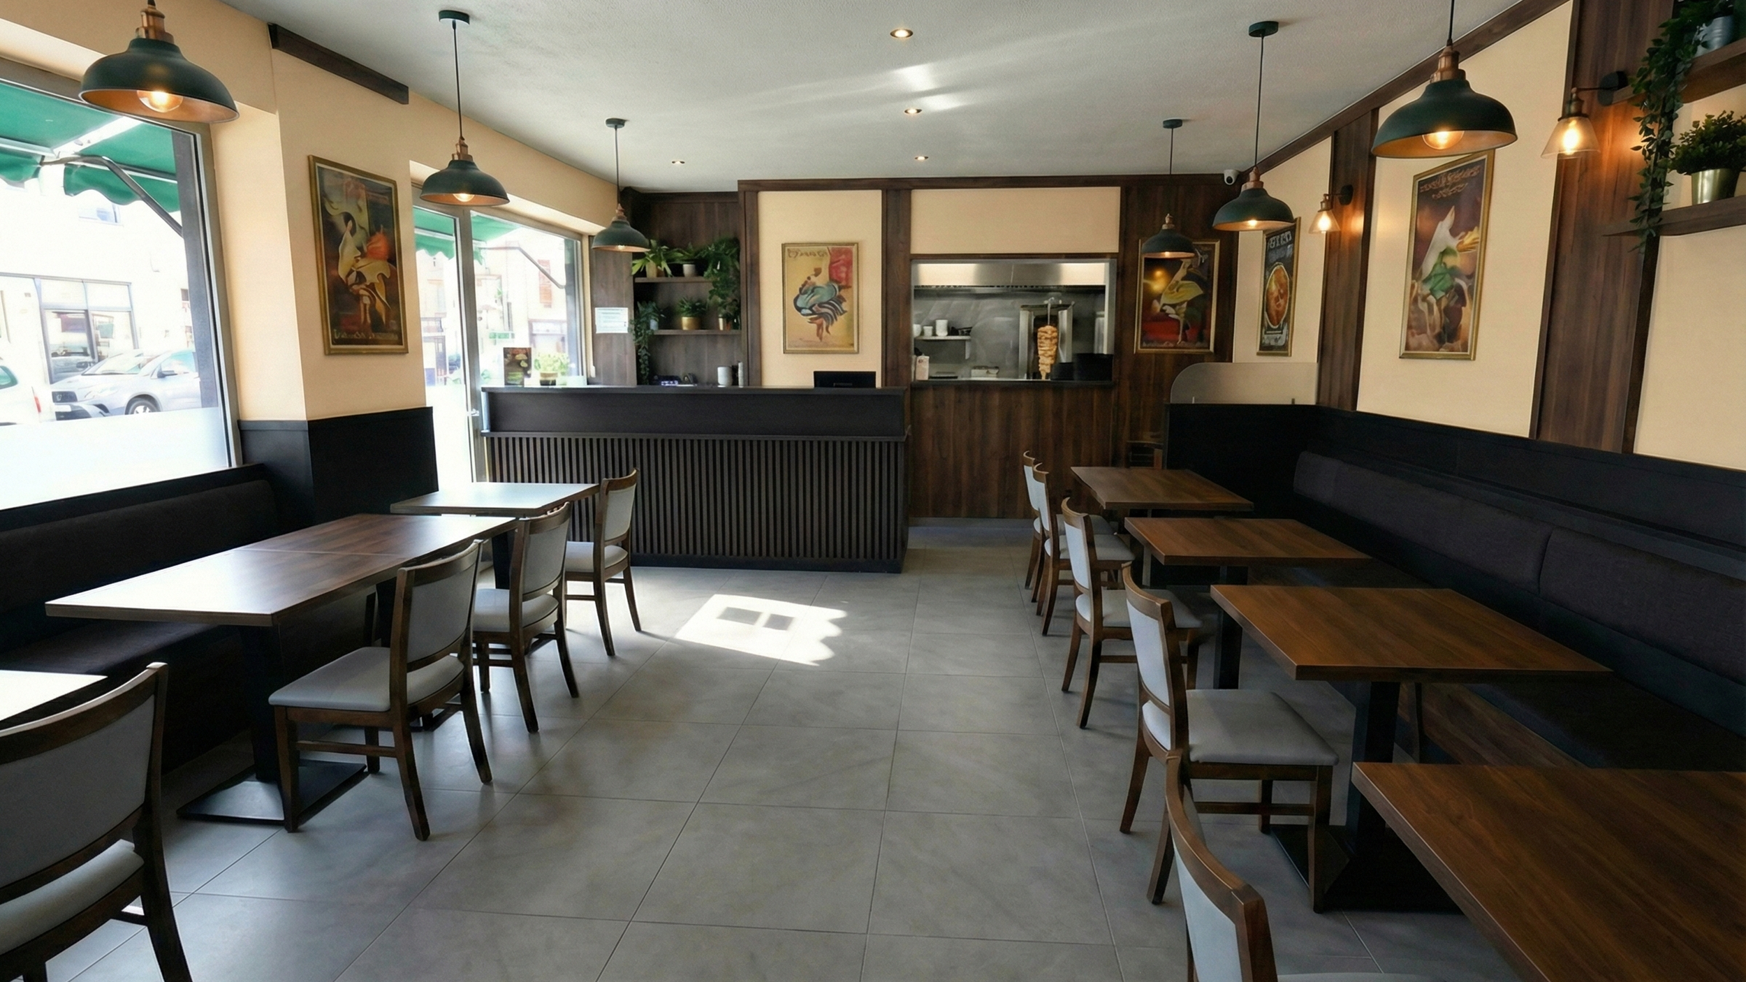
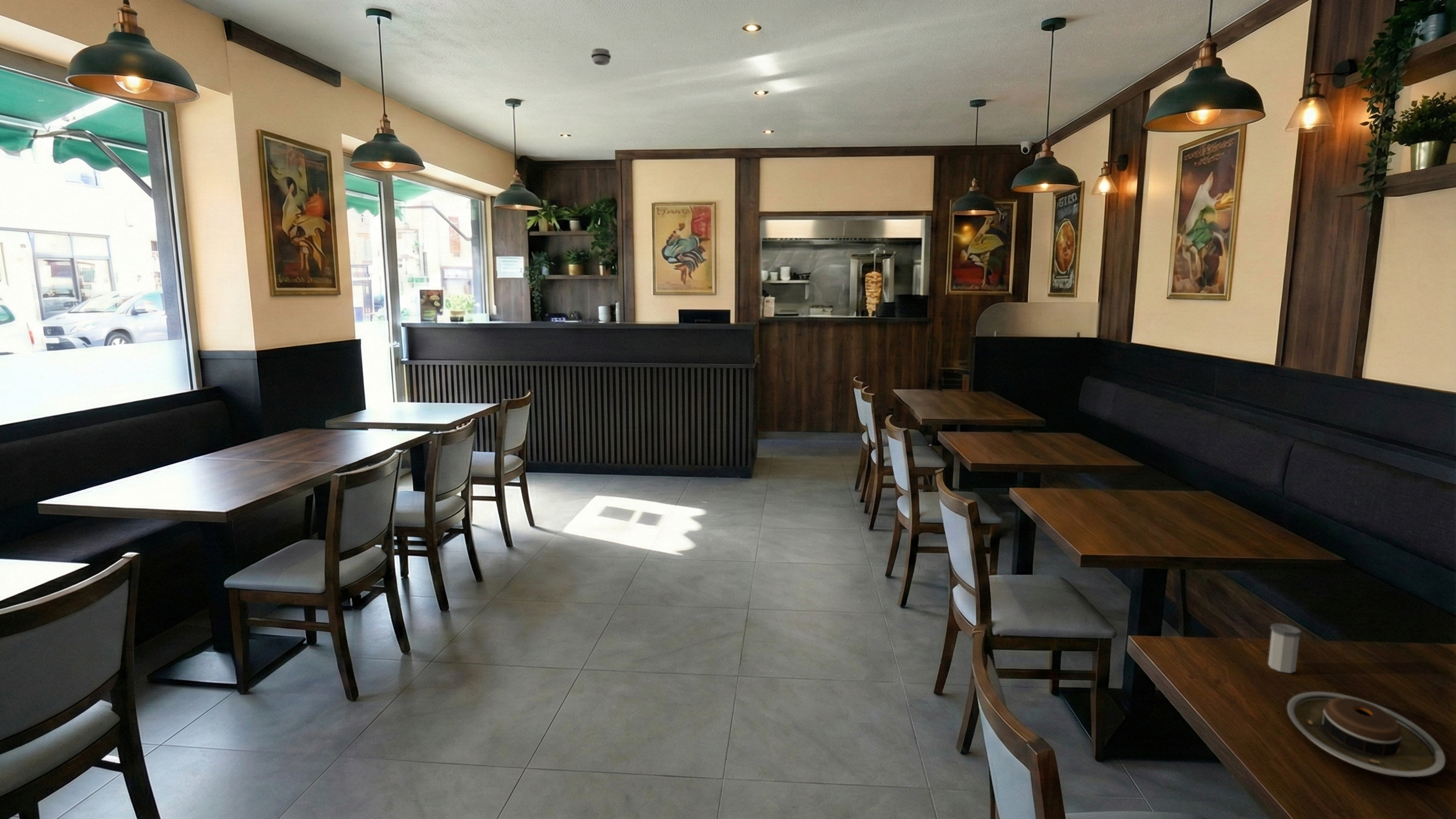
+ smoke detector (600, 57)
+ plate (1361, 726)
+ salt shaker (1284, 648)
